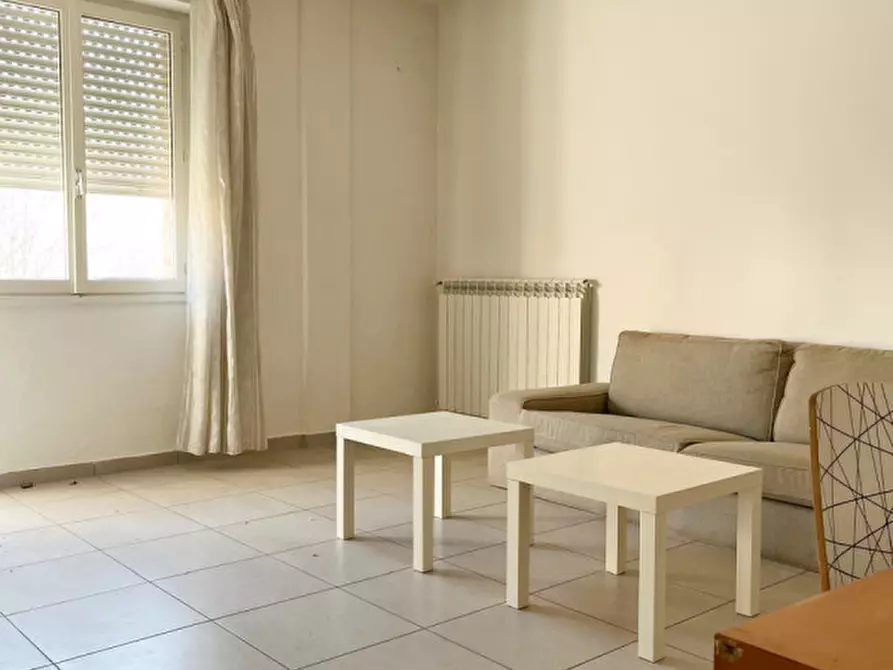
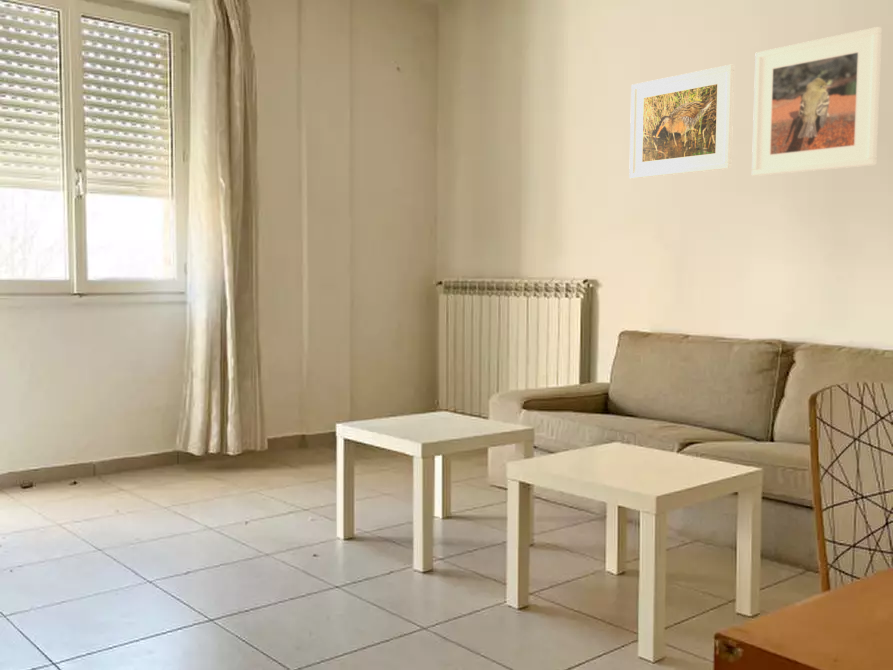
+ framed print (812, 105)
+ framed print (678, 124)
